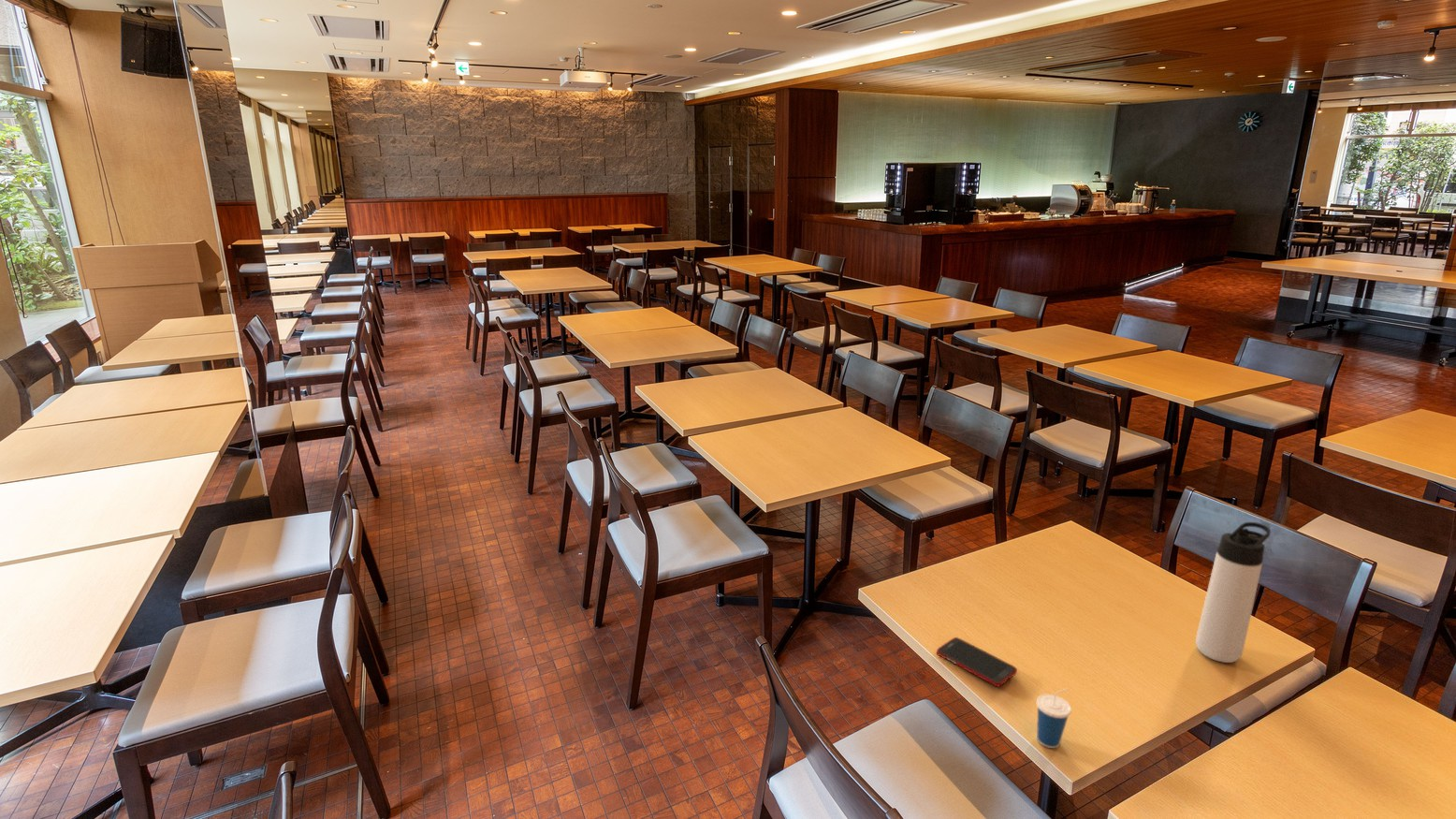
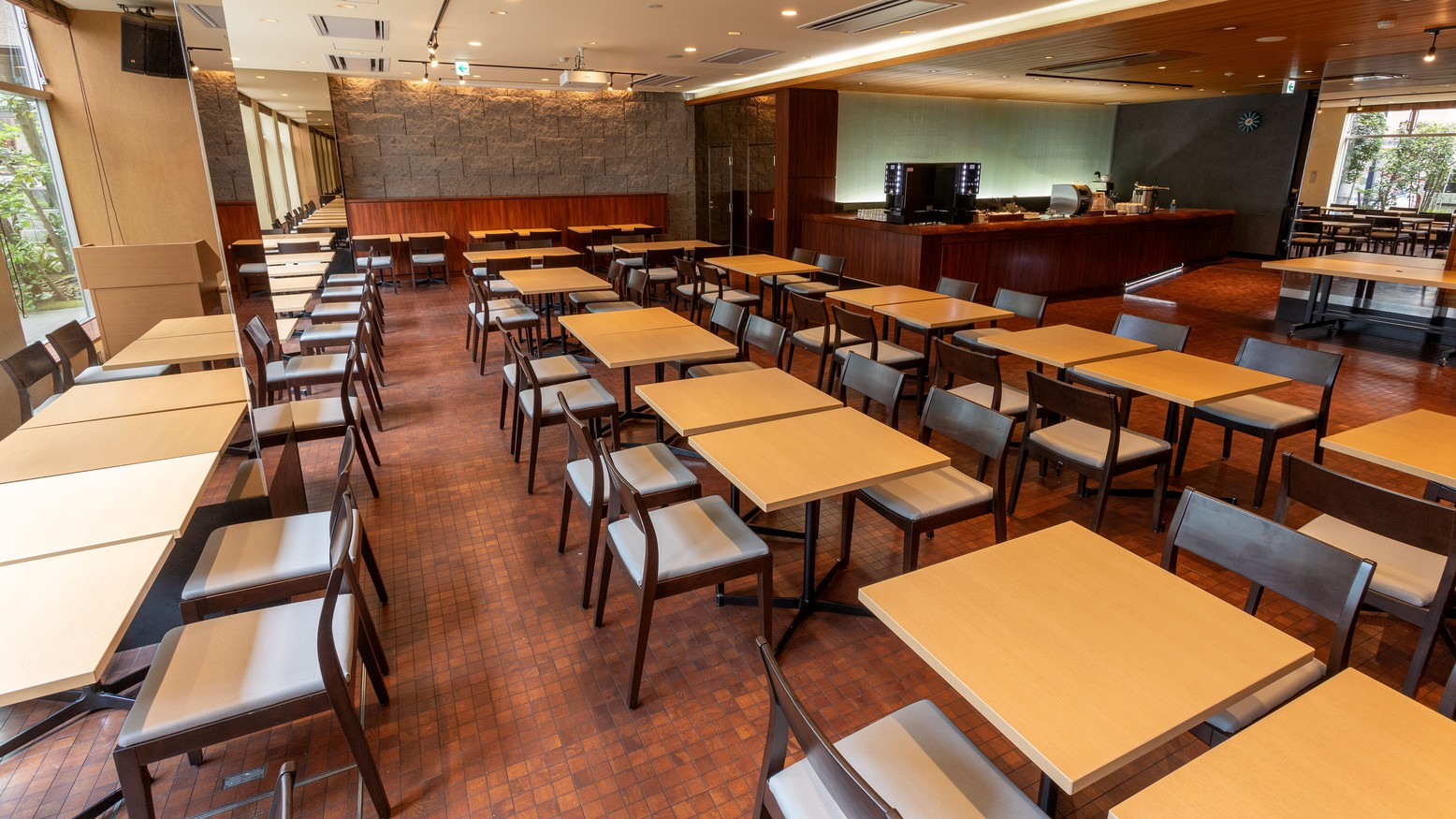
- thermos bottle (1234, 592)
- cell phone (975, 661)
- cup (1052, 712)
